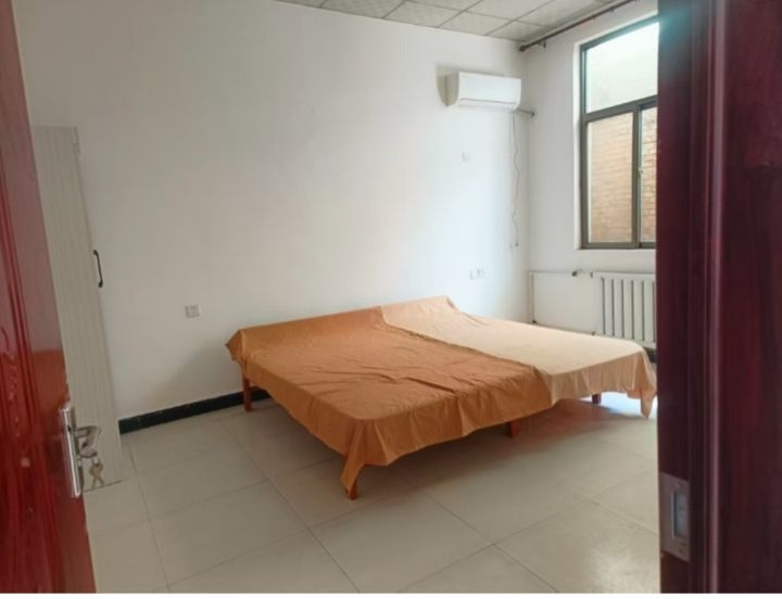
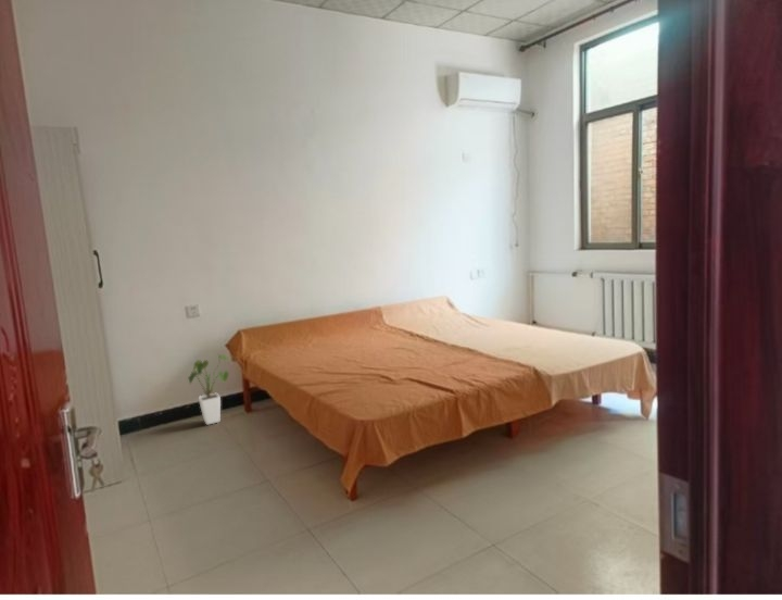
+ house plant (212, 389)
